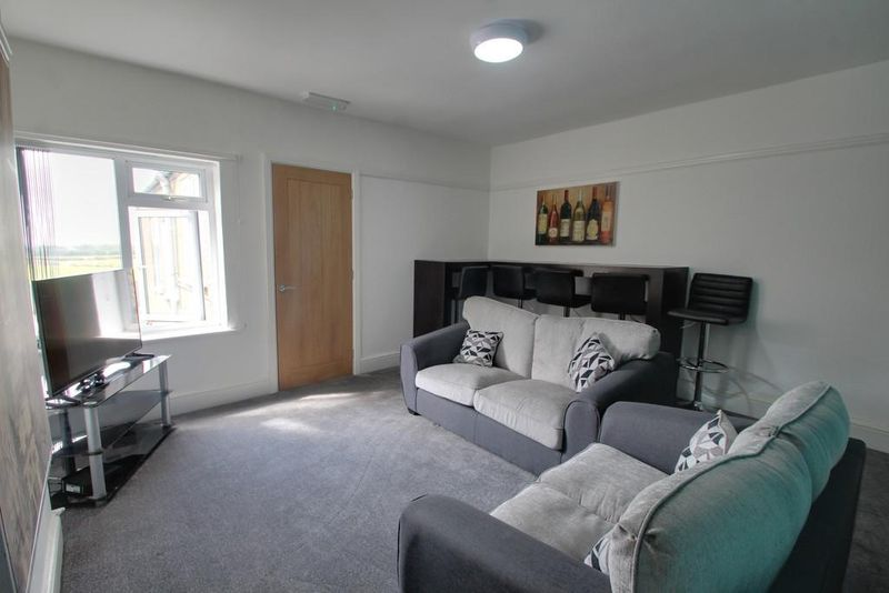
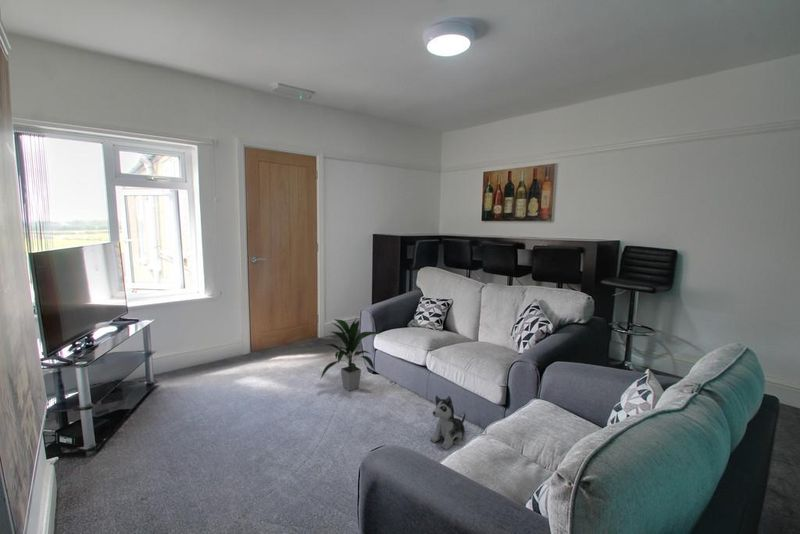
+ indoor plant (348, 352)
+ plush toy (450, 415)
